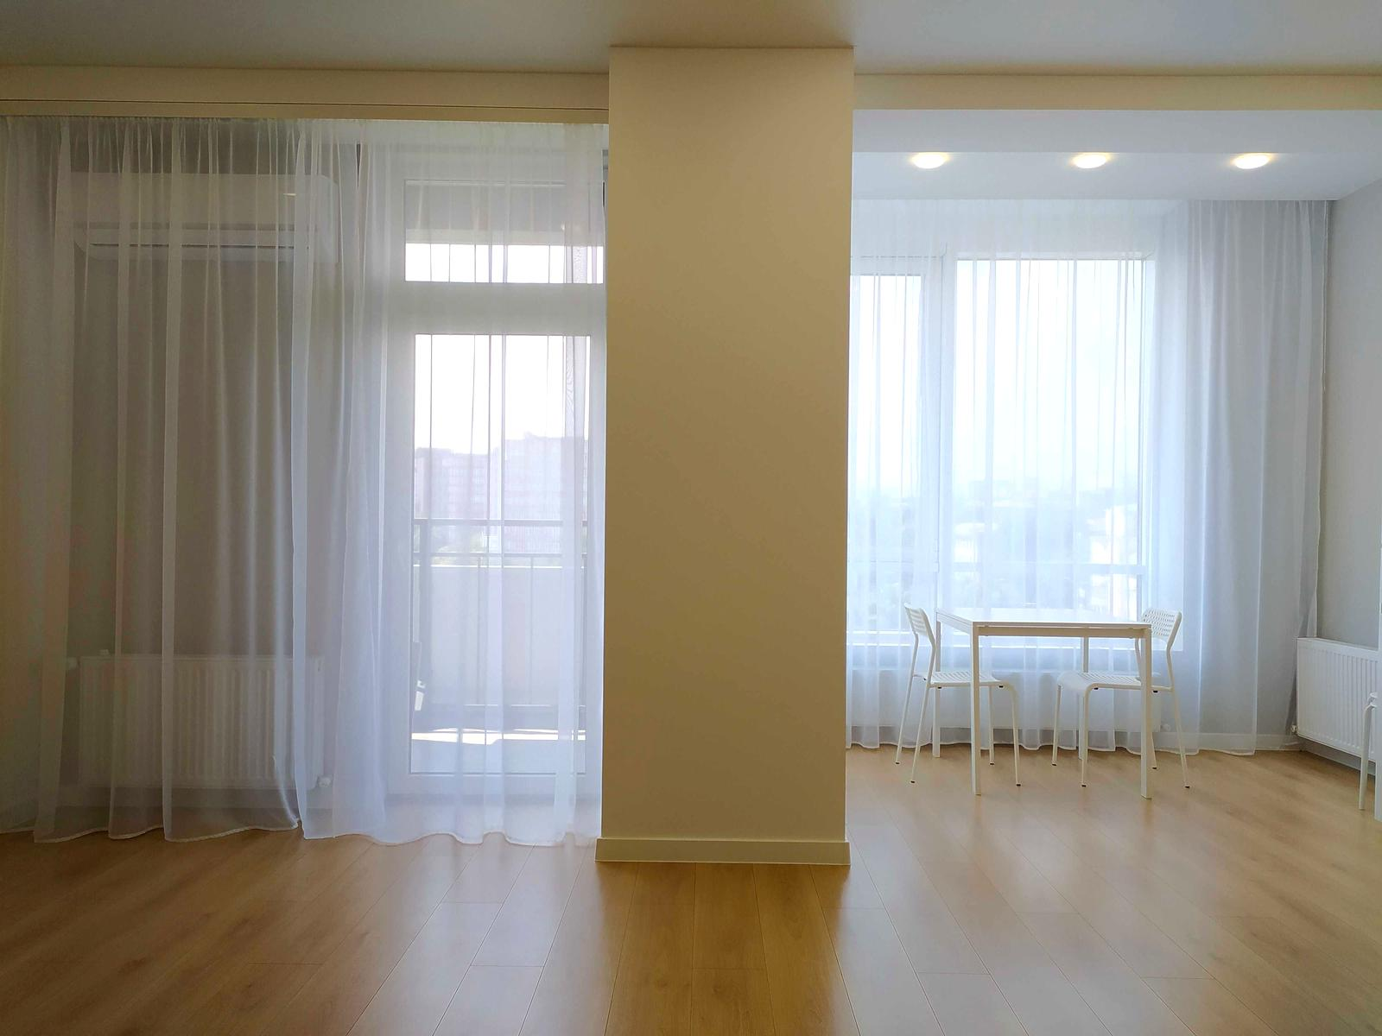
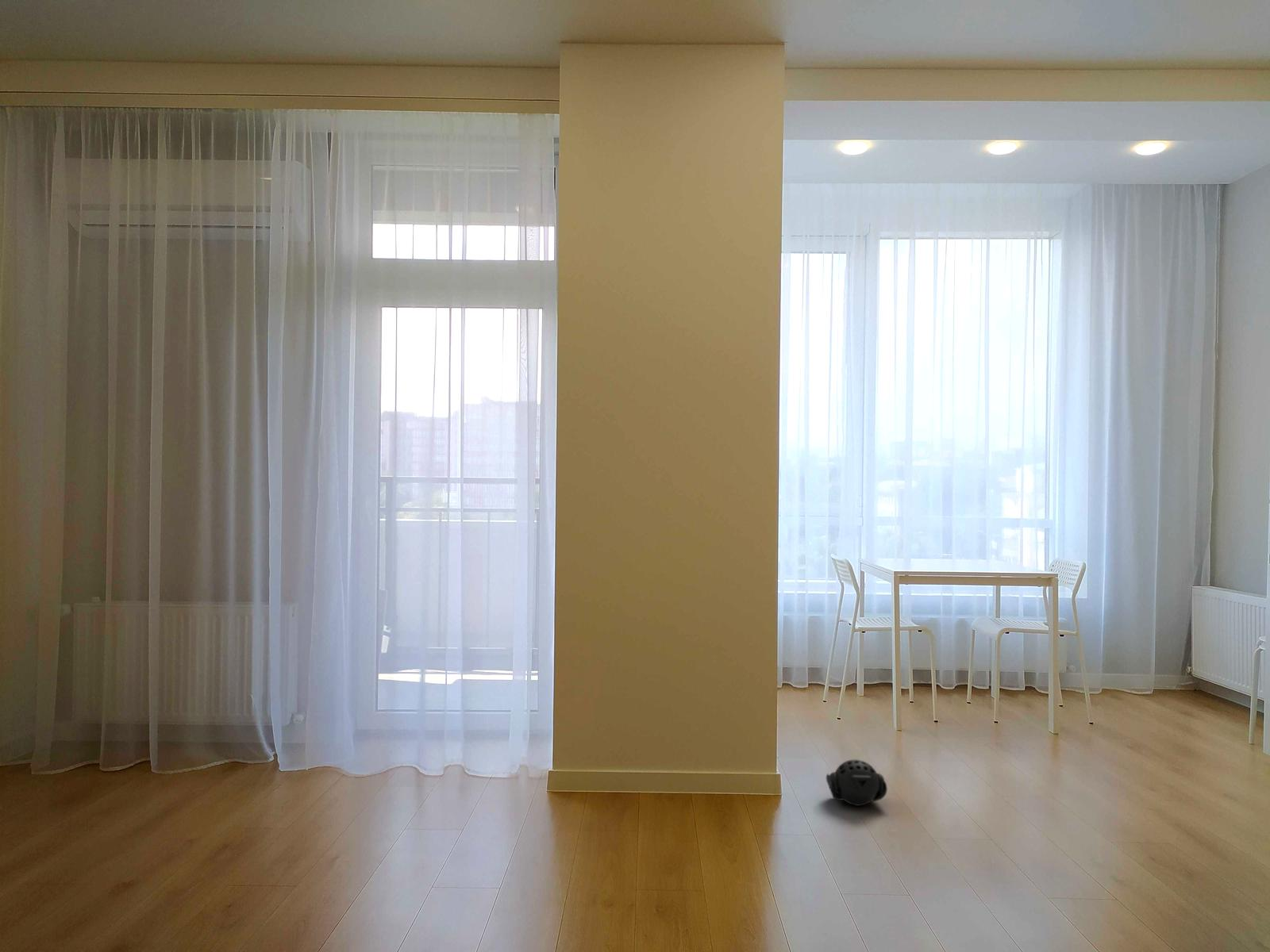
+ speaker (856, 782)
